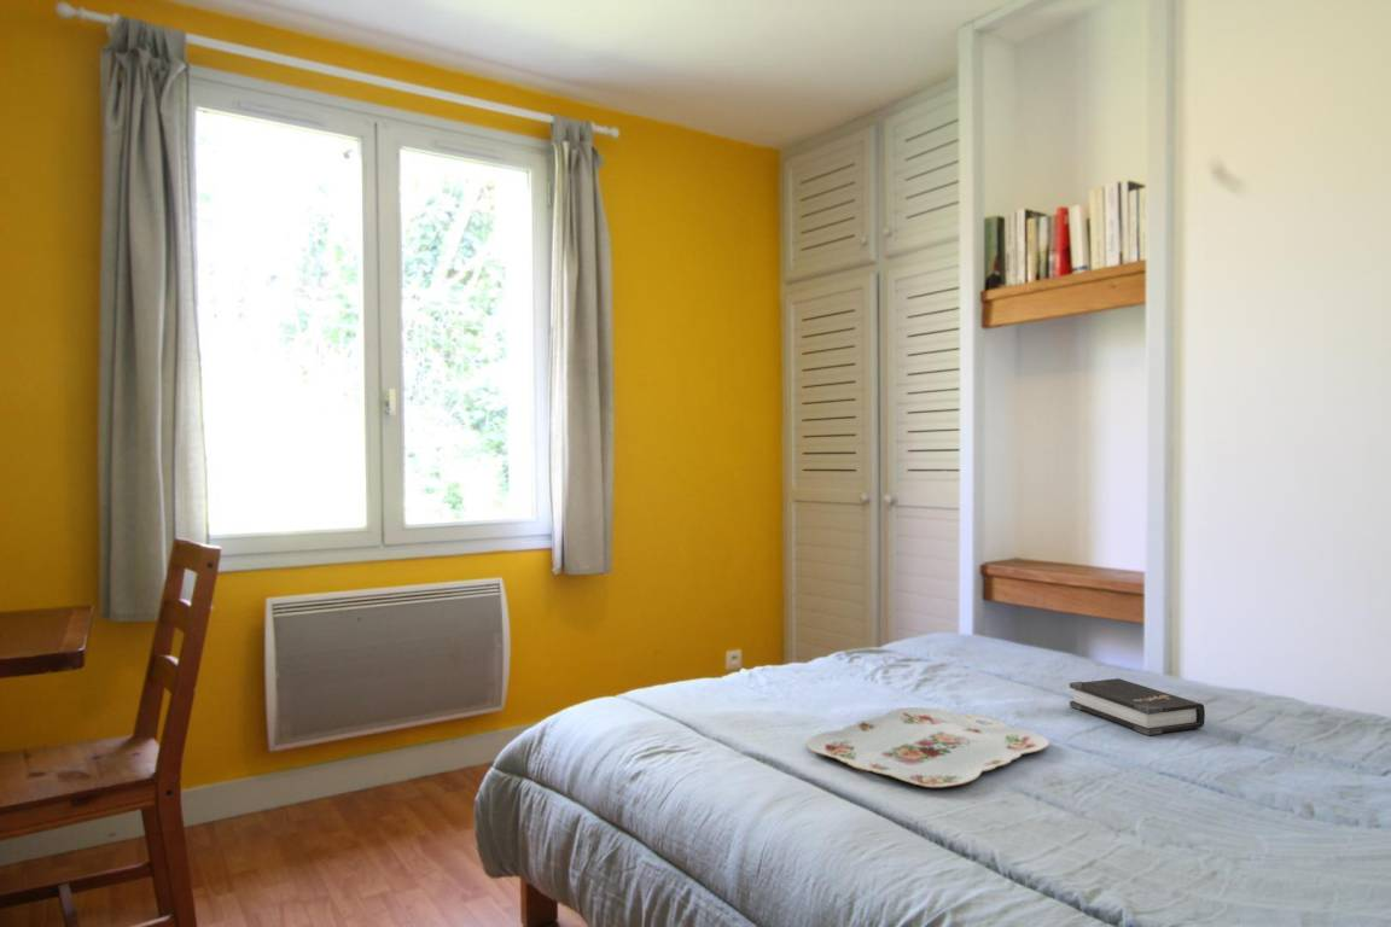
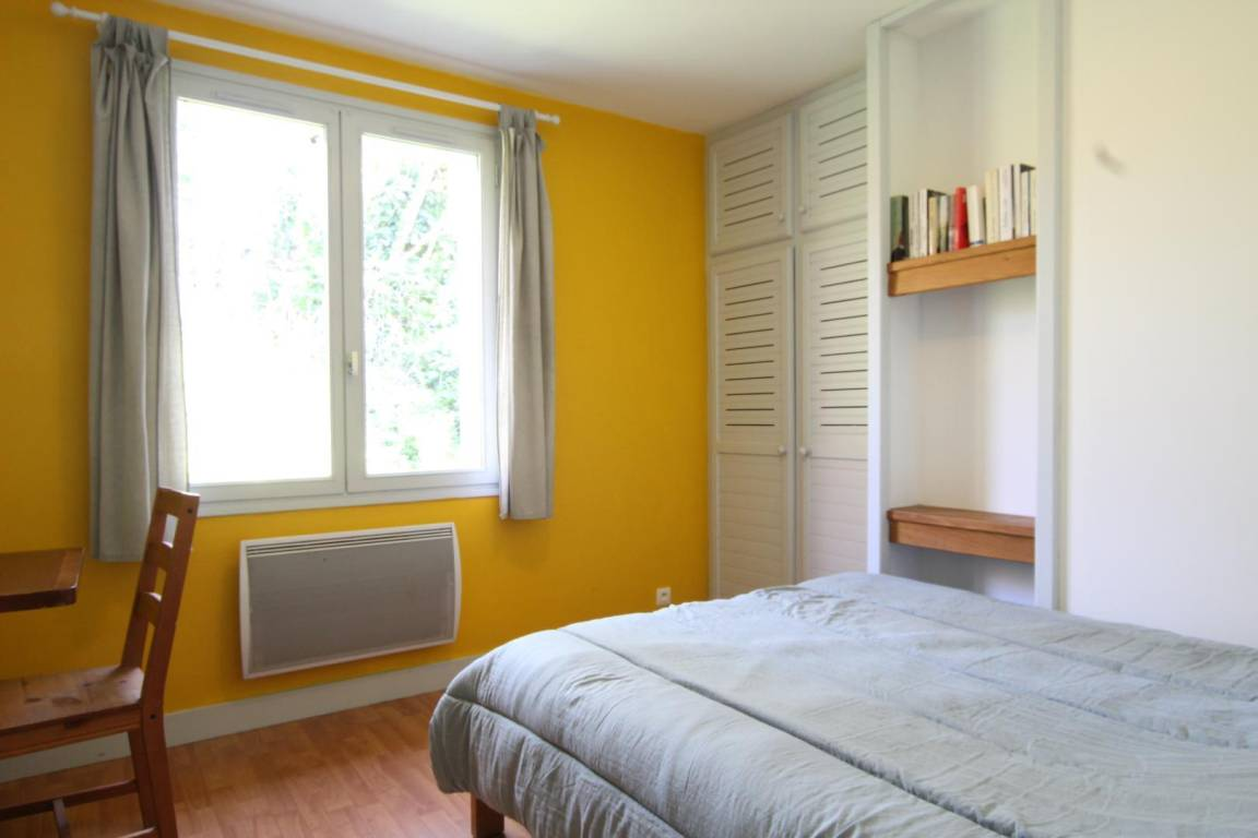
- serving tray (927, 745)
- hardback book (1134, 704)
